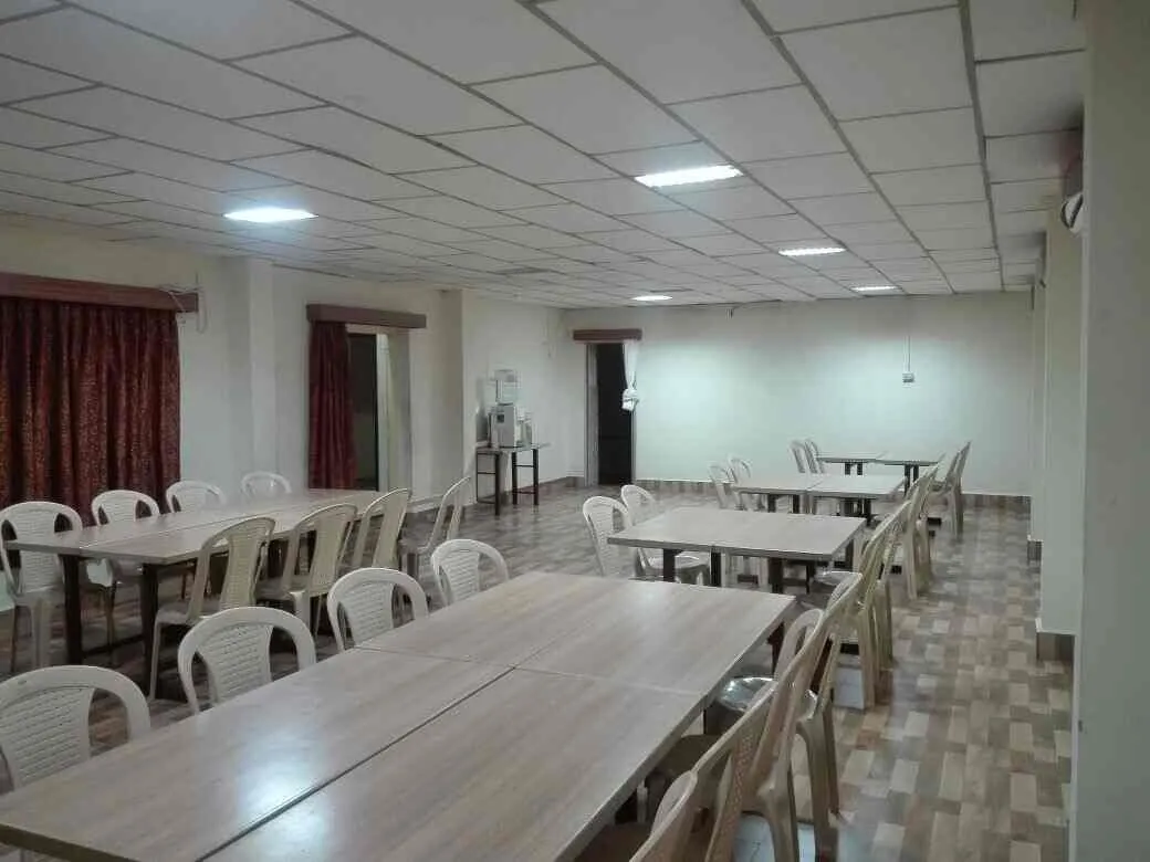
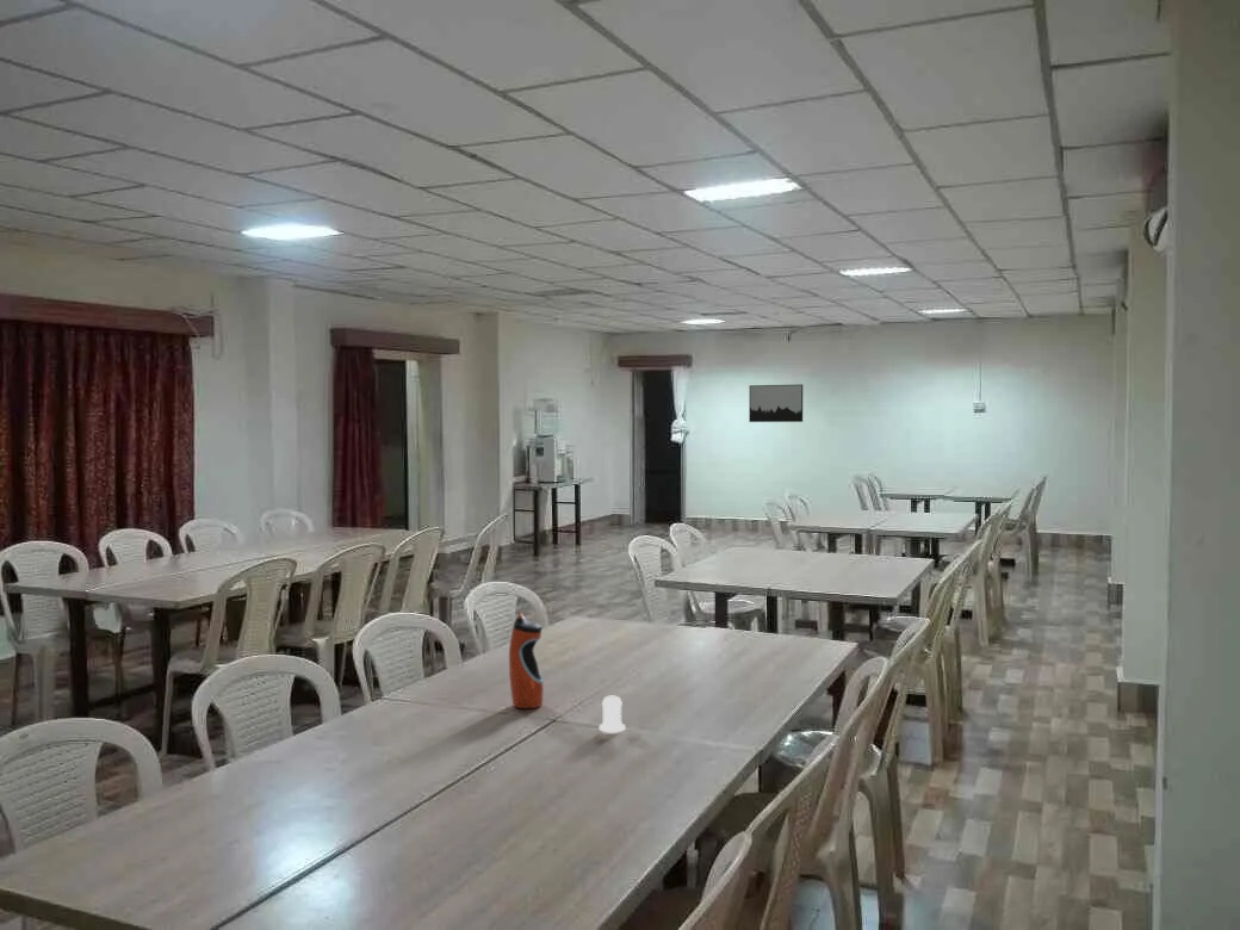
+ salt shaker (612, 712)
+ wall art (775, 403)
+ water bottle (526, 659)
